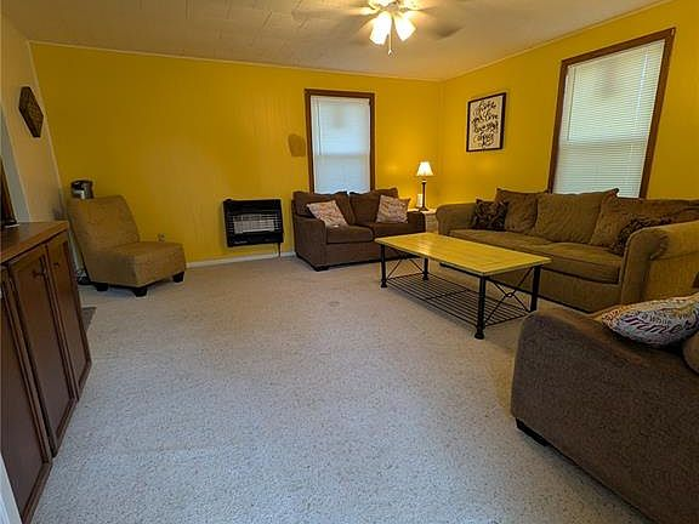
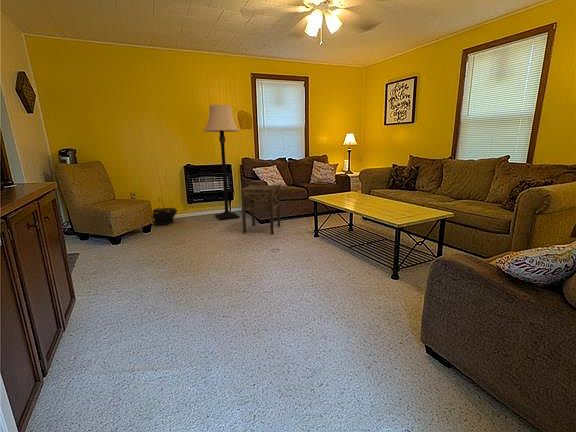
+ basket (162, 210)
+ lamp (223, 163)
+ side table (261, 208)
